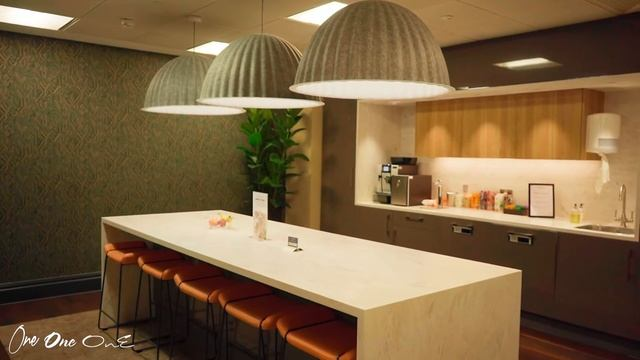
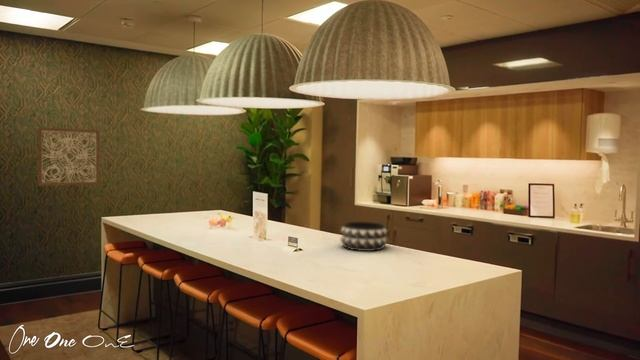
+ decorative bowl (363, 235)
+ wall art (67, 157)
